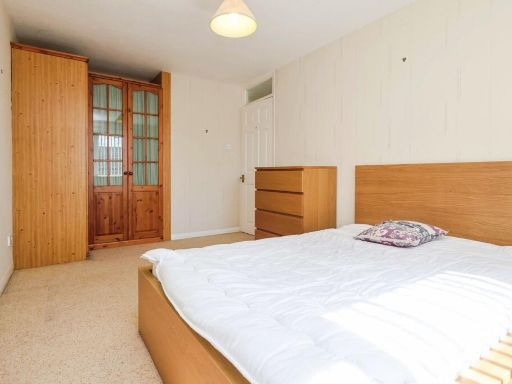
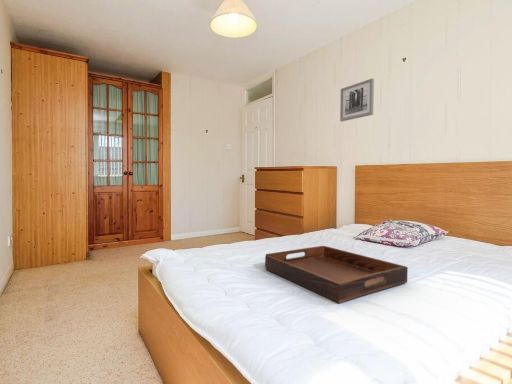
+ serving tray (329, 267)
+ wall art (356, 101)
